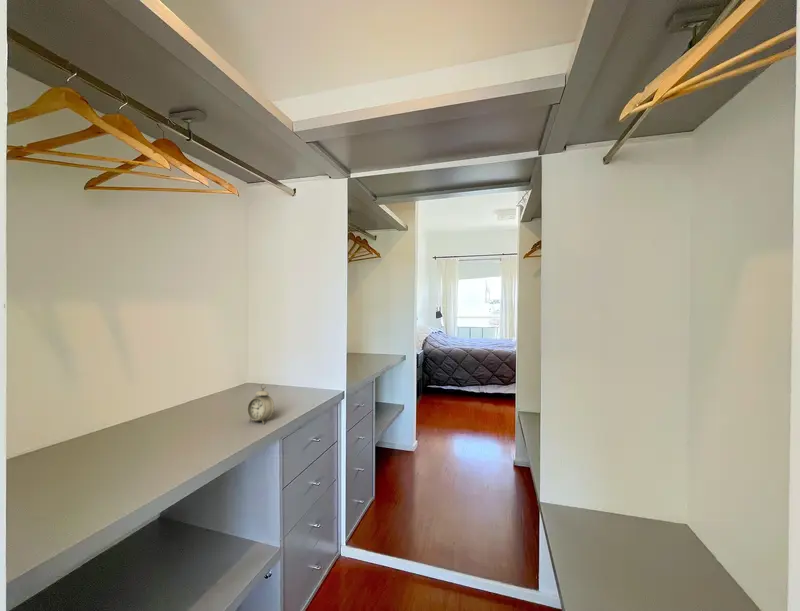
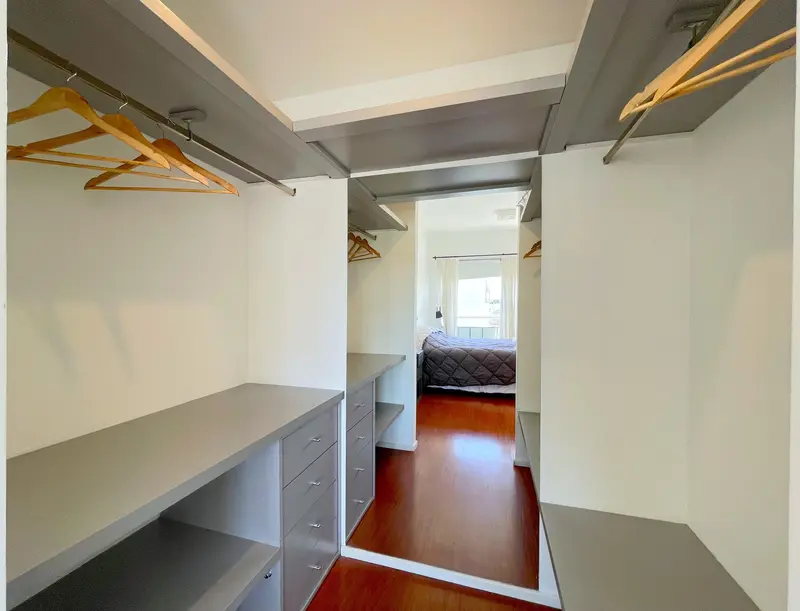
- alarm clock (260, 402)
